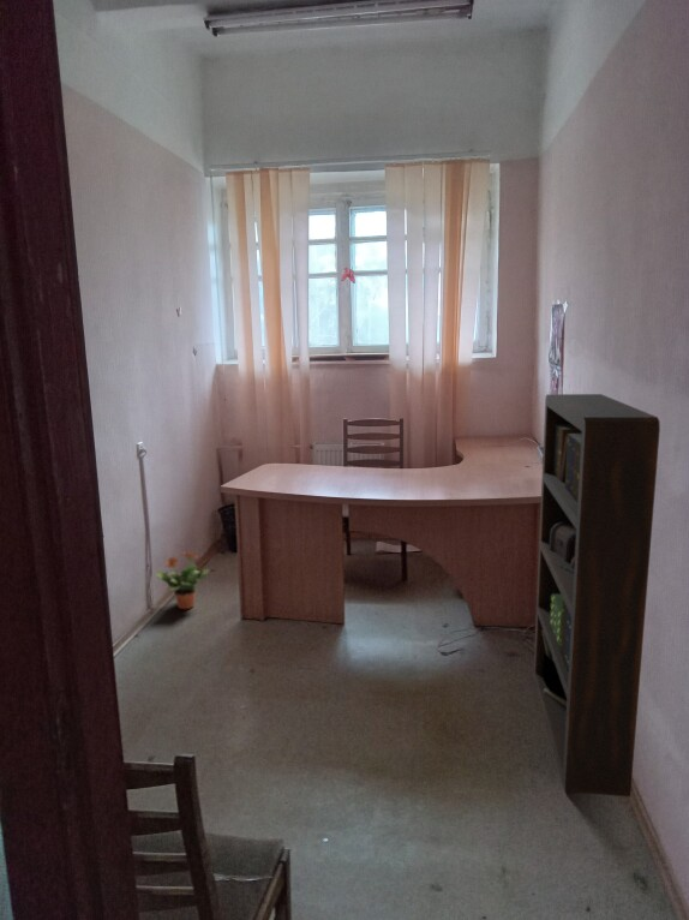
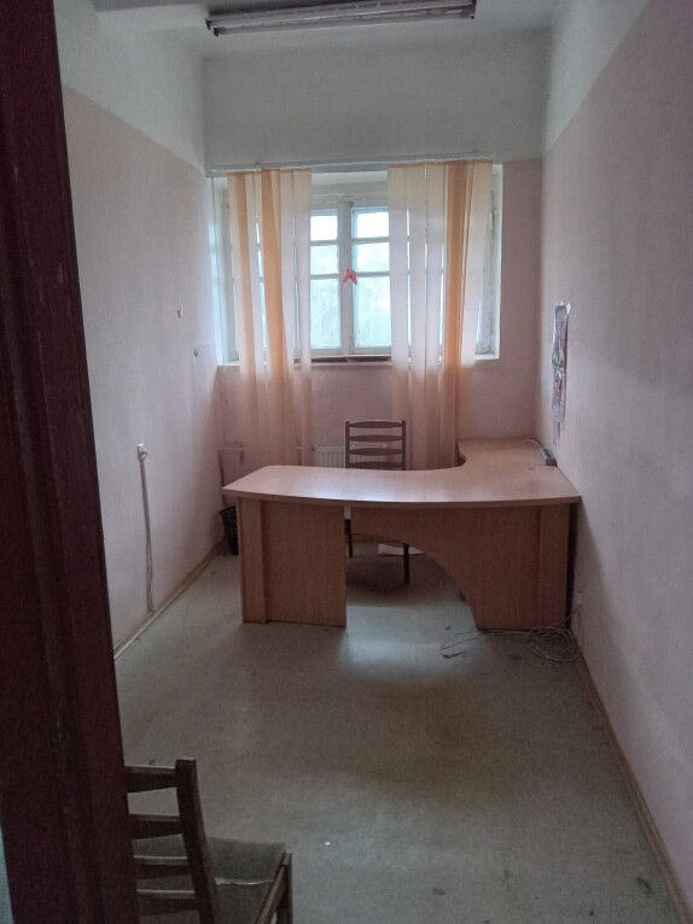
- bookcase (583, 574)
- potted plant (182, 579)
